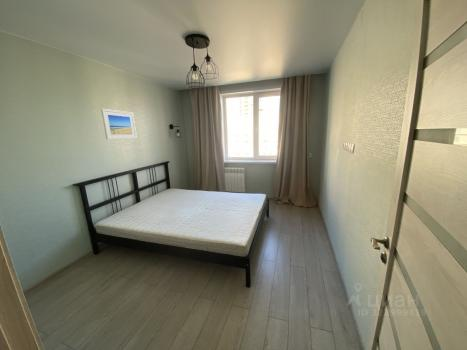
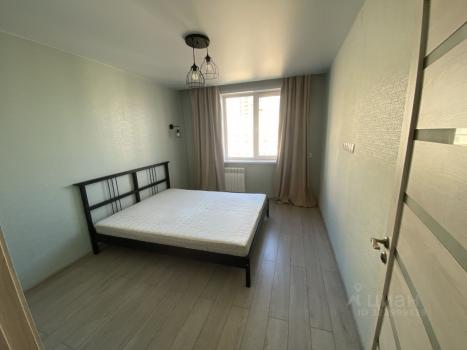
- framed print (120, 125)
